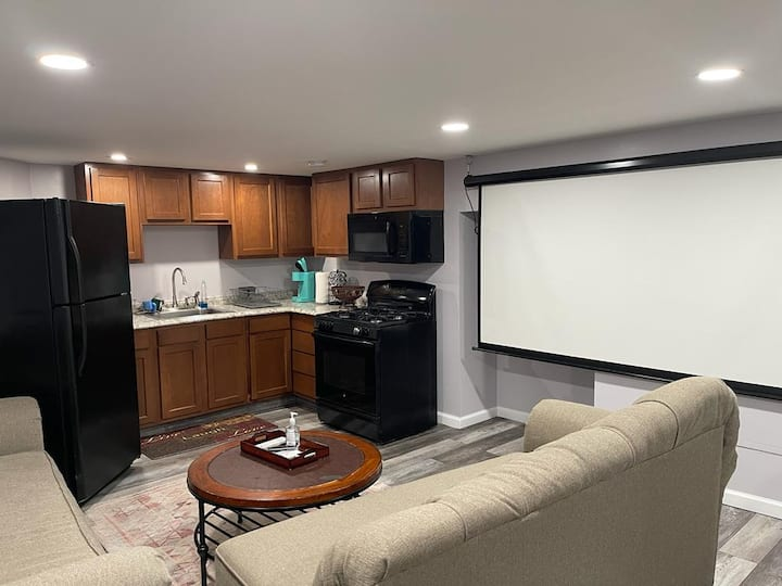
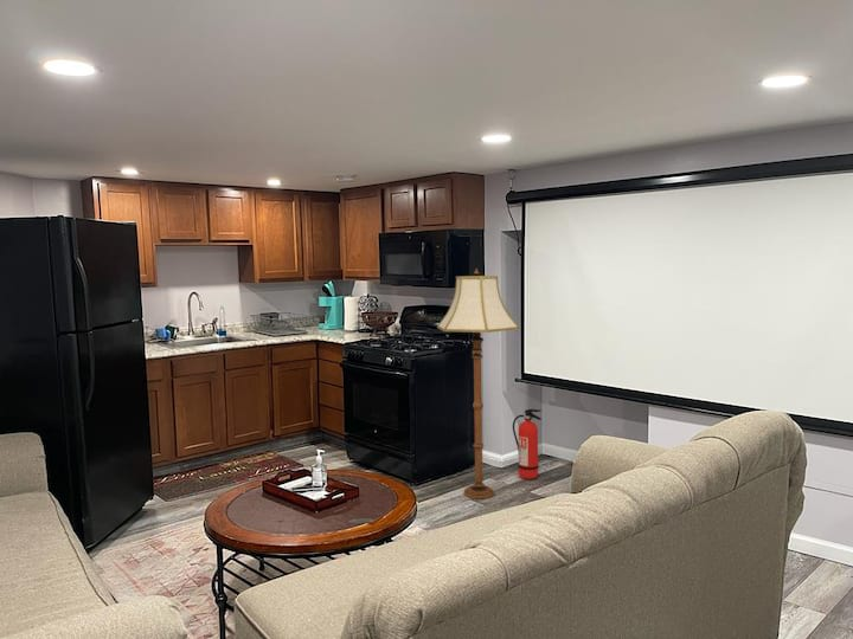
+ fire extinguisher (526, 441)
+ floor lamp (477, 382)
